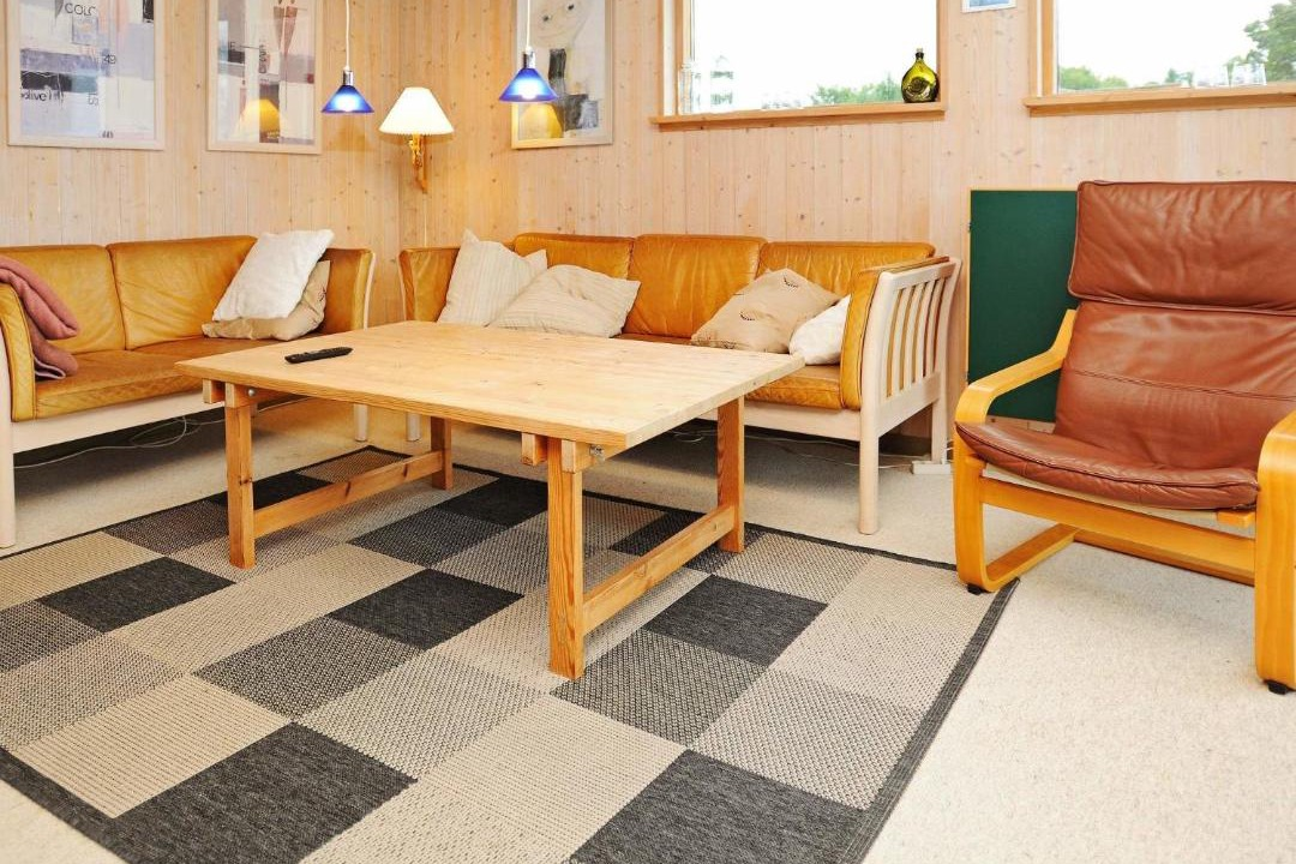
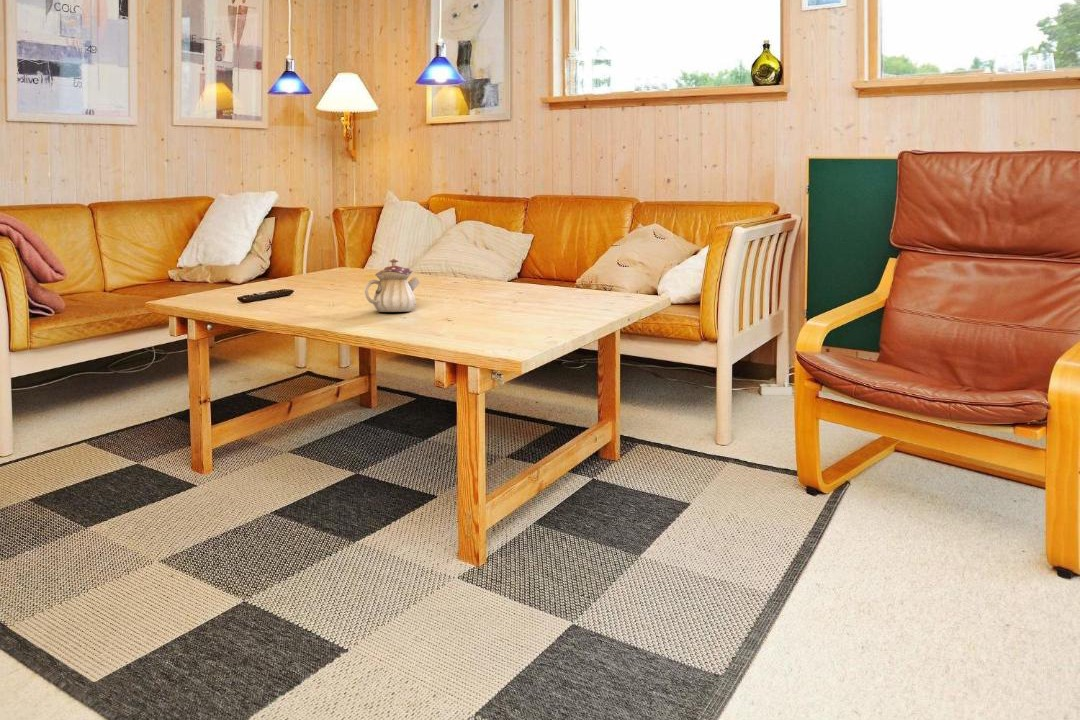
+ teapot (391, 285)
